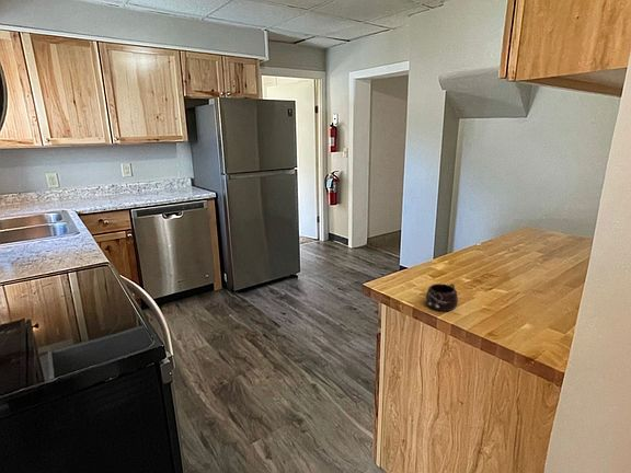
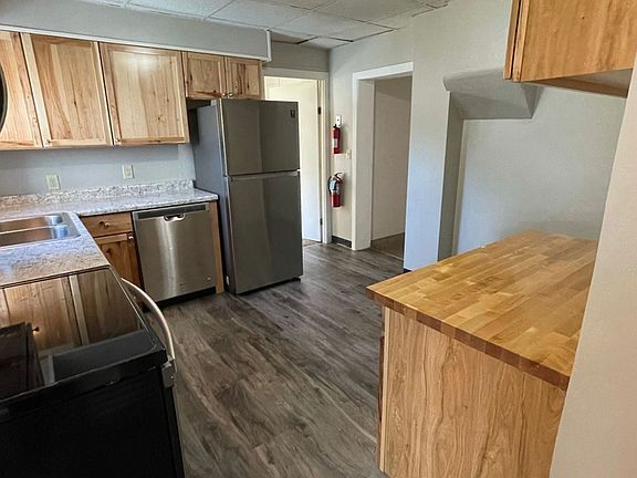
- mug (444, 296)
